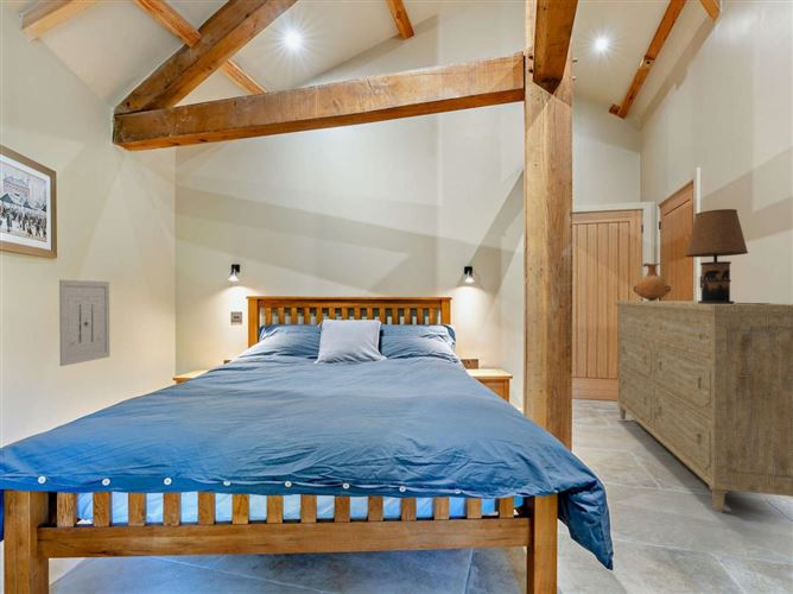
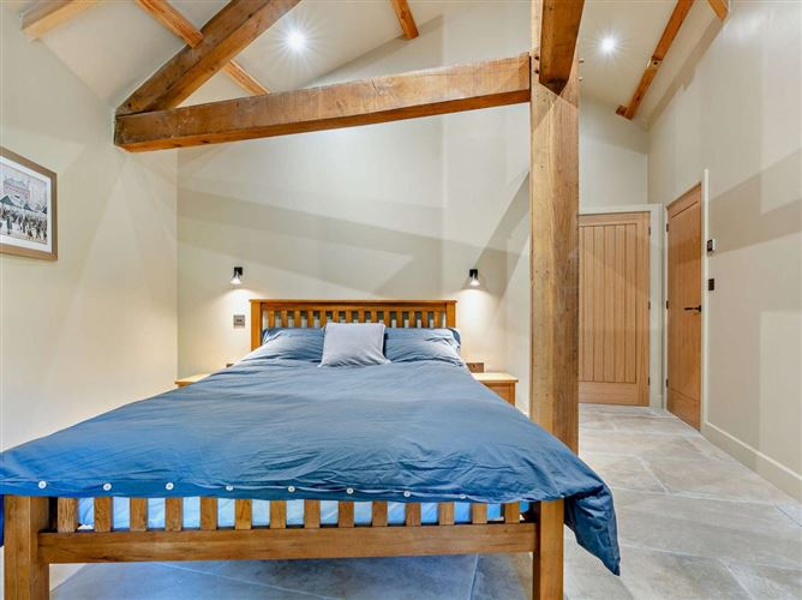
- table lamp (727, 254)
- dresser (689, 379)
- vase (651, 282)
- wall art (85, 321)
